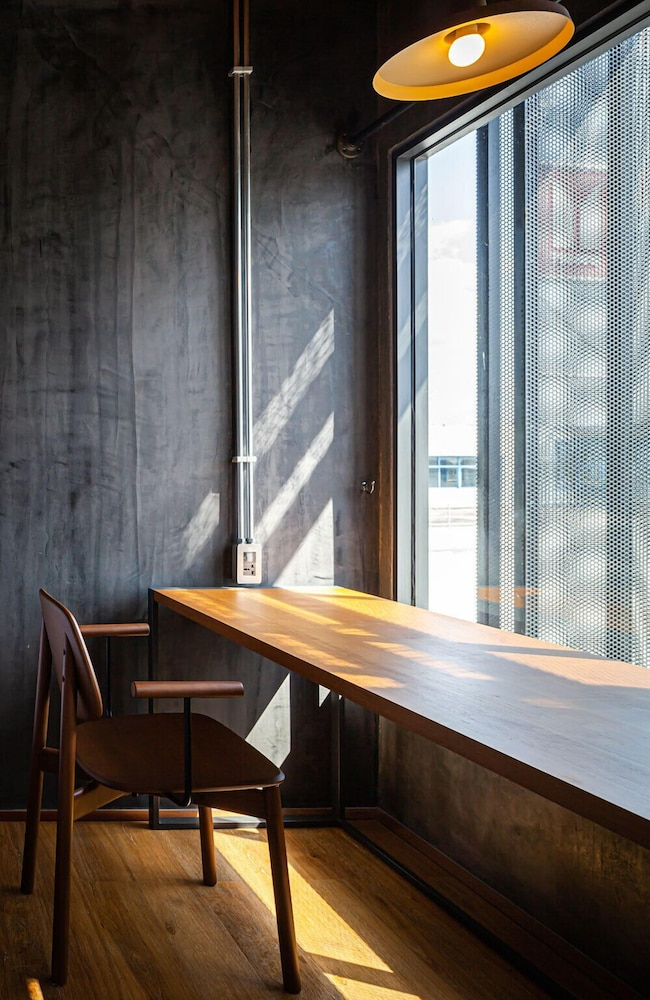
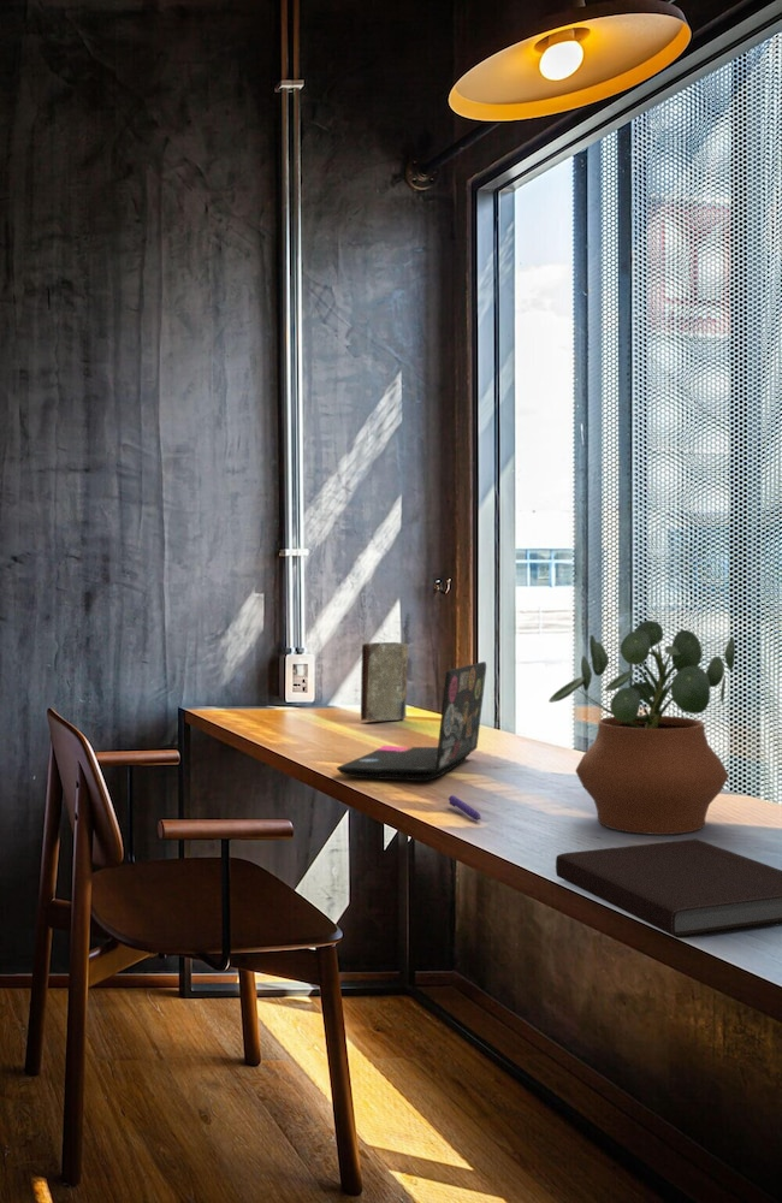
+ notebook (686, 883)
+ pen (464, 807)
+ laptop (440, 721)
+ potted plant (634, 723)
+ book (384, 681)
